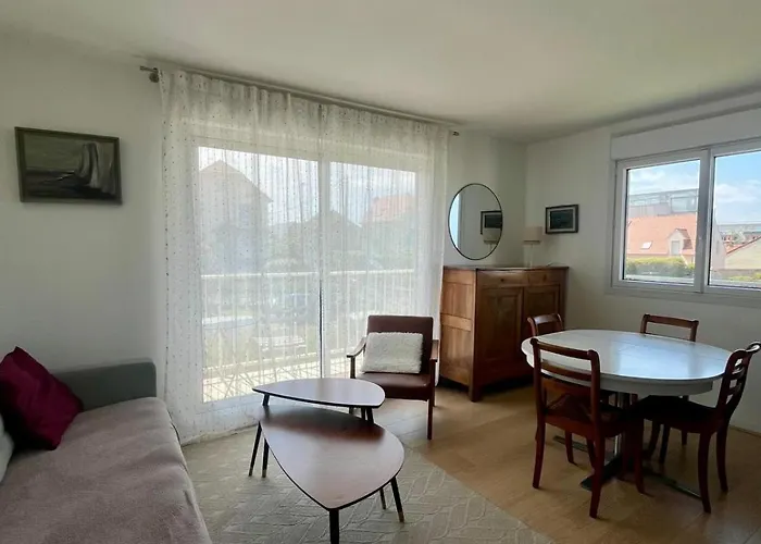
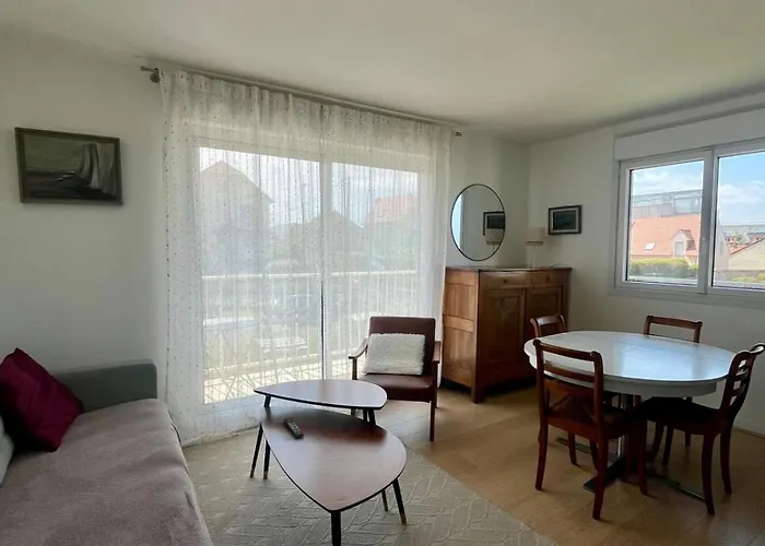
+ remote control (293, 427)
